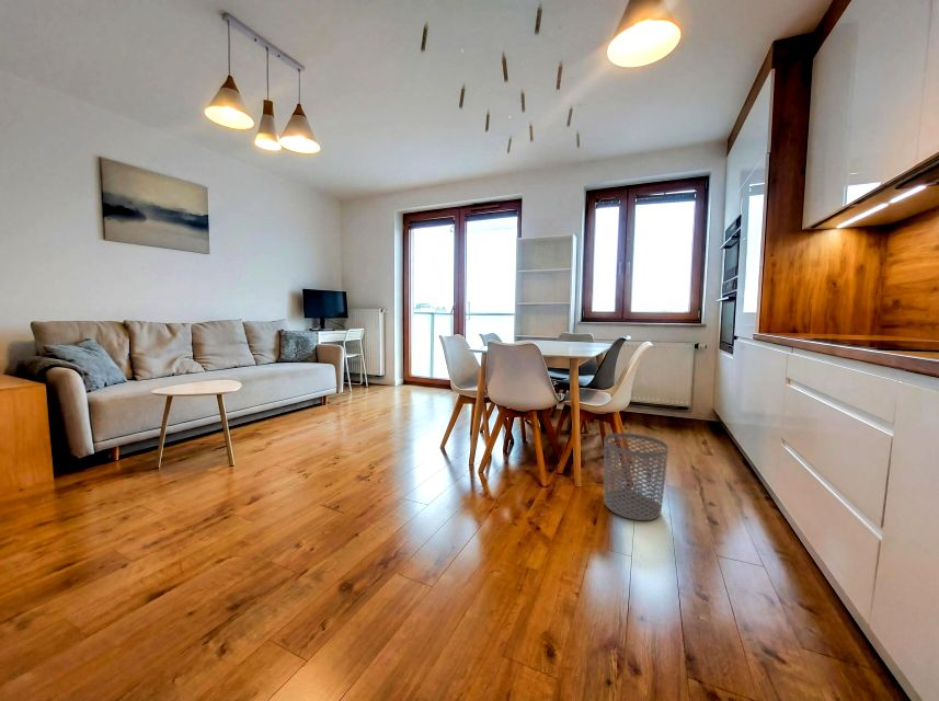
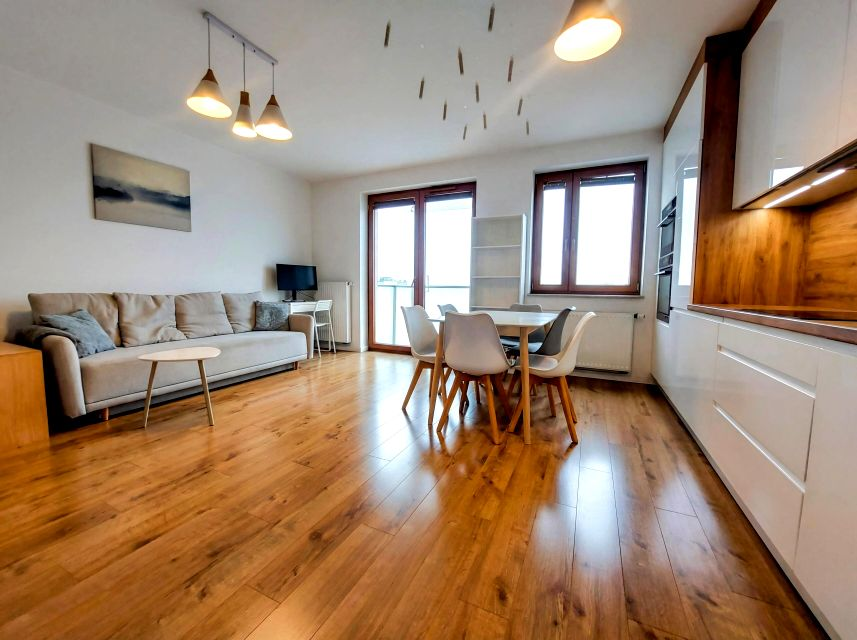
- waste bin (633, 474)
